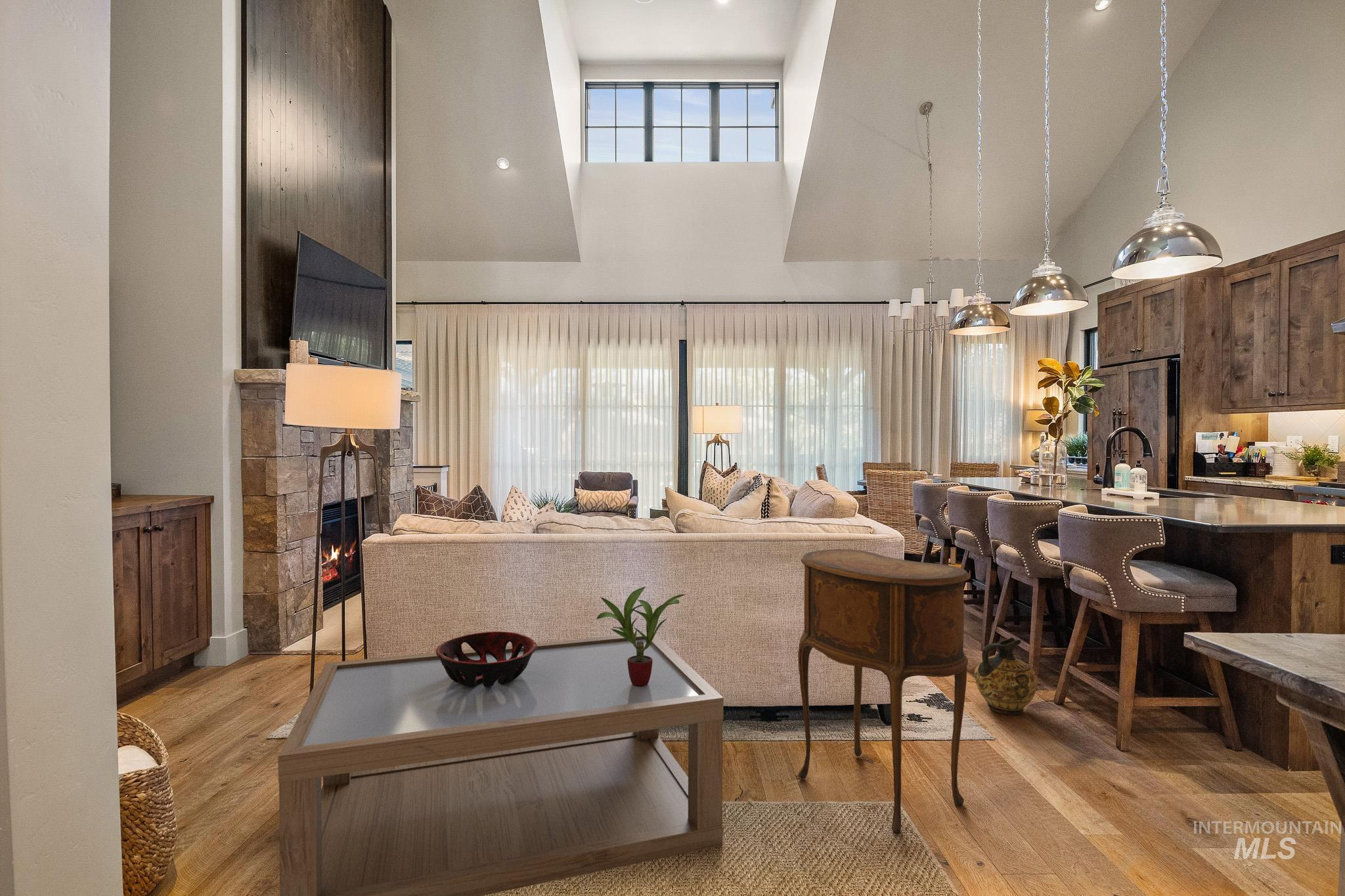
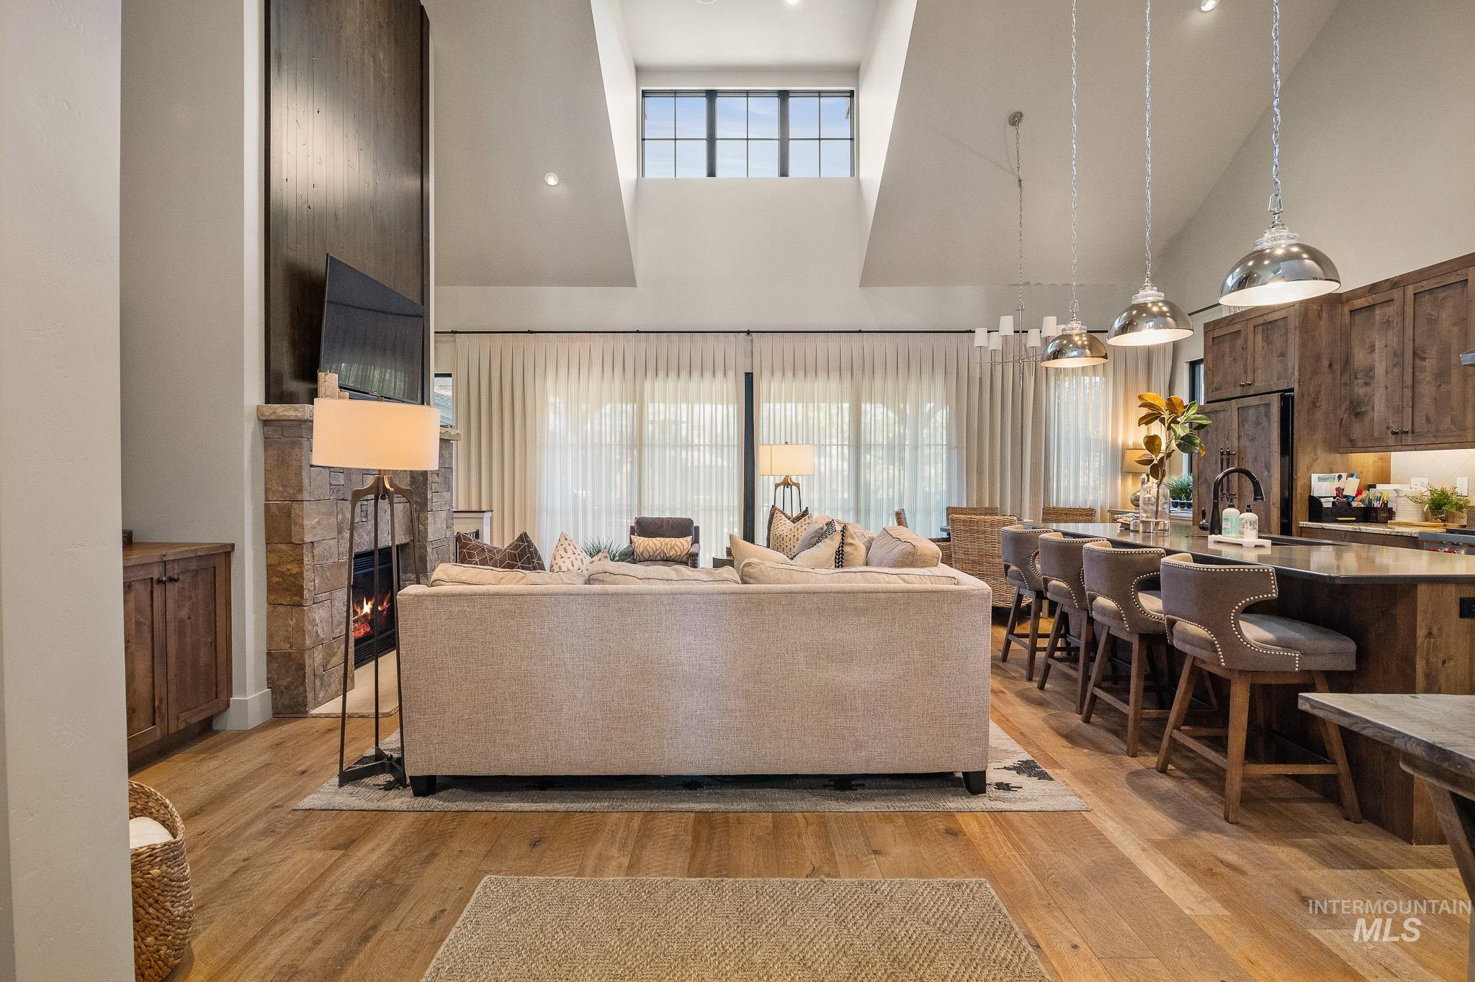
- ceramic jug (1005, 673)
- decorative bowl (485, 657)
- coffee table (511, 748)
- side table (876, 670)
- potted plant (644, 635)
